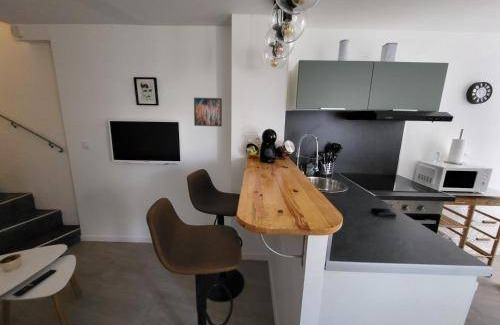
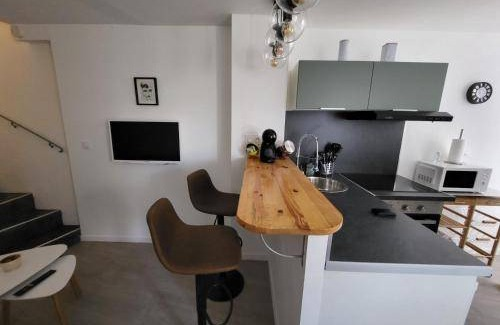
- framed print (208, 112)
